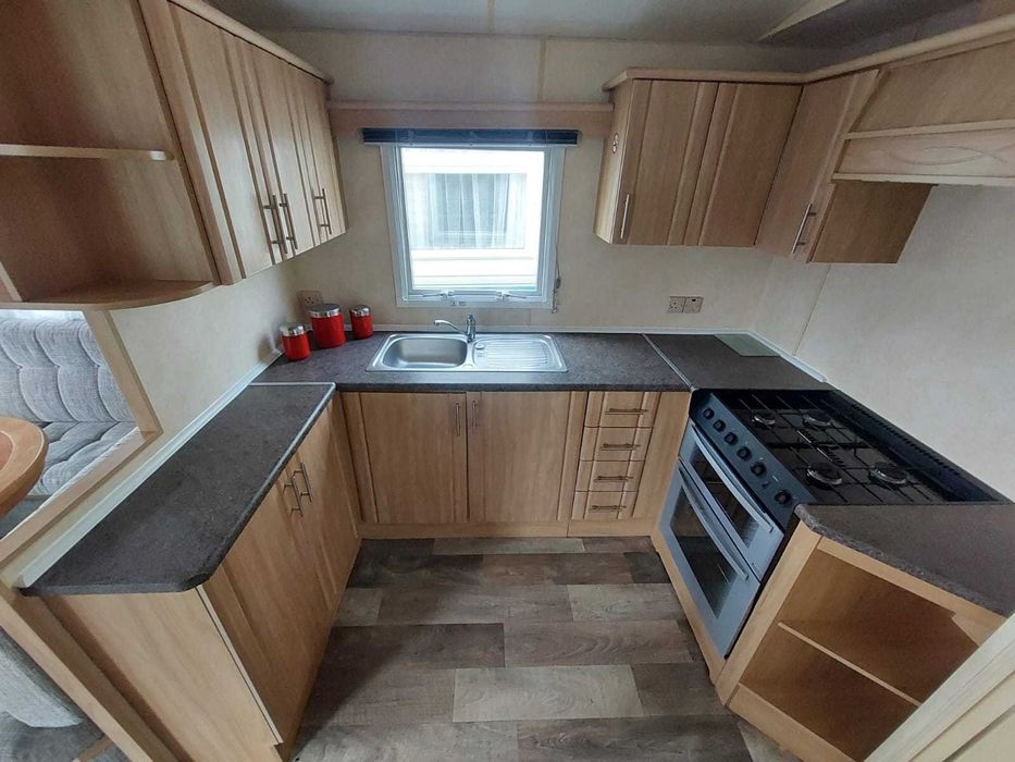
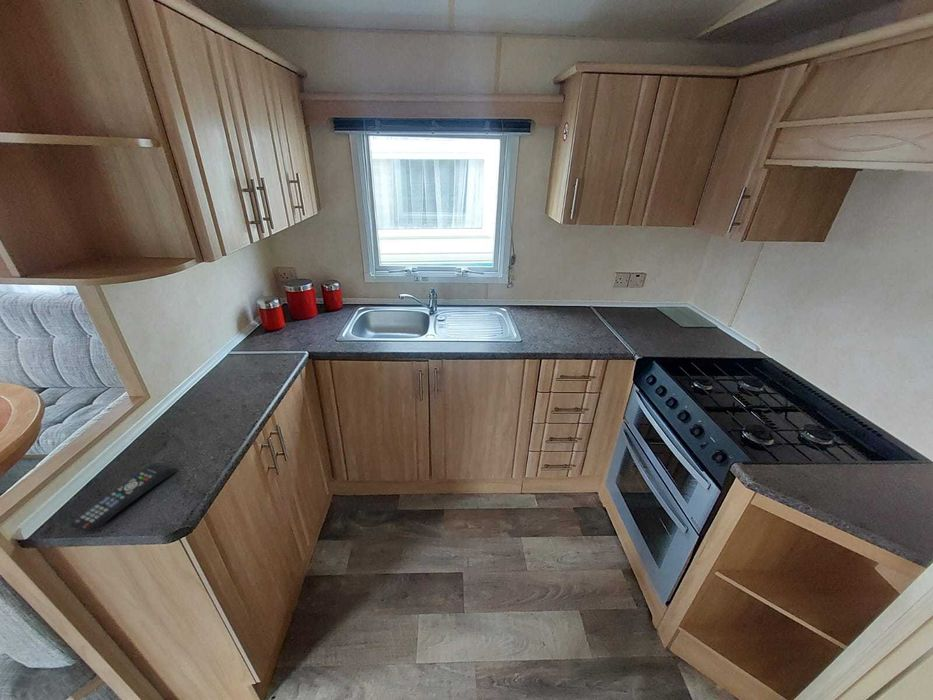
+ remote control (128, 493)
